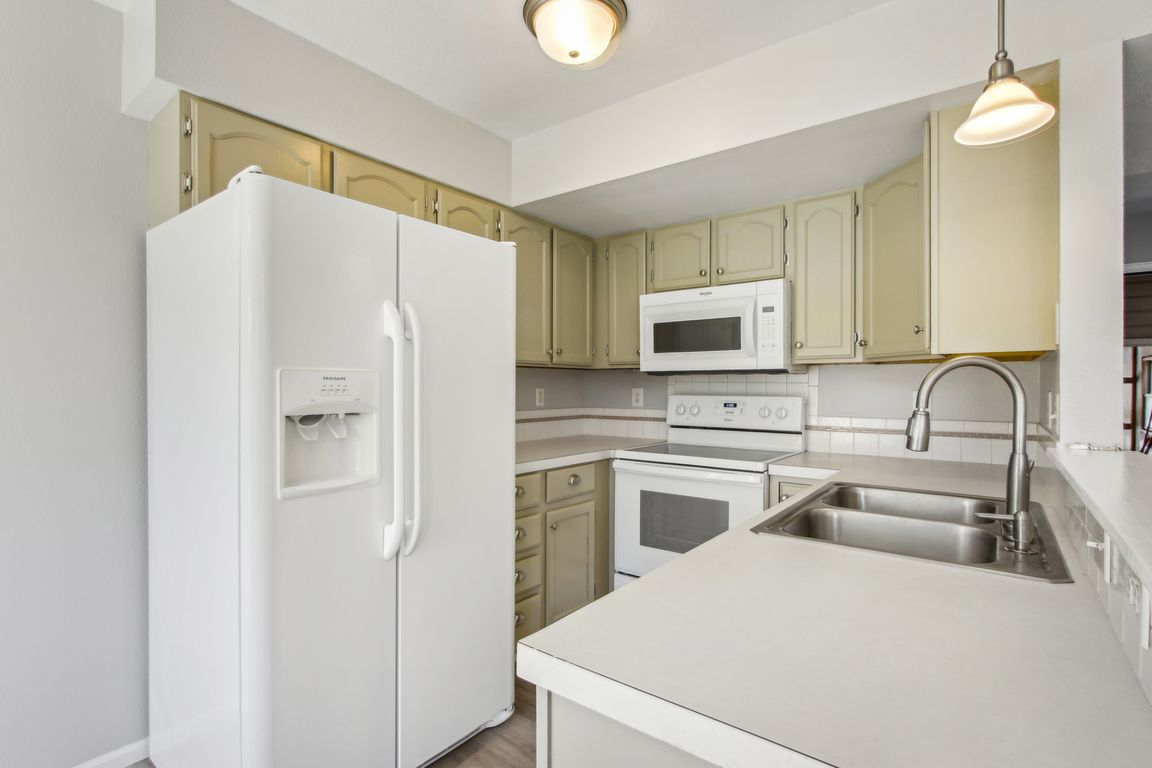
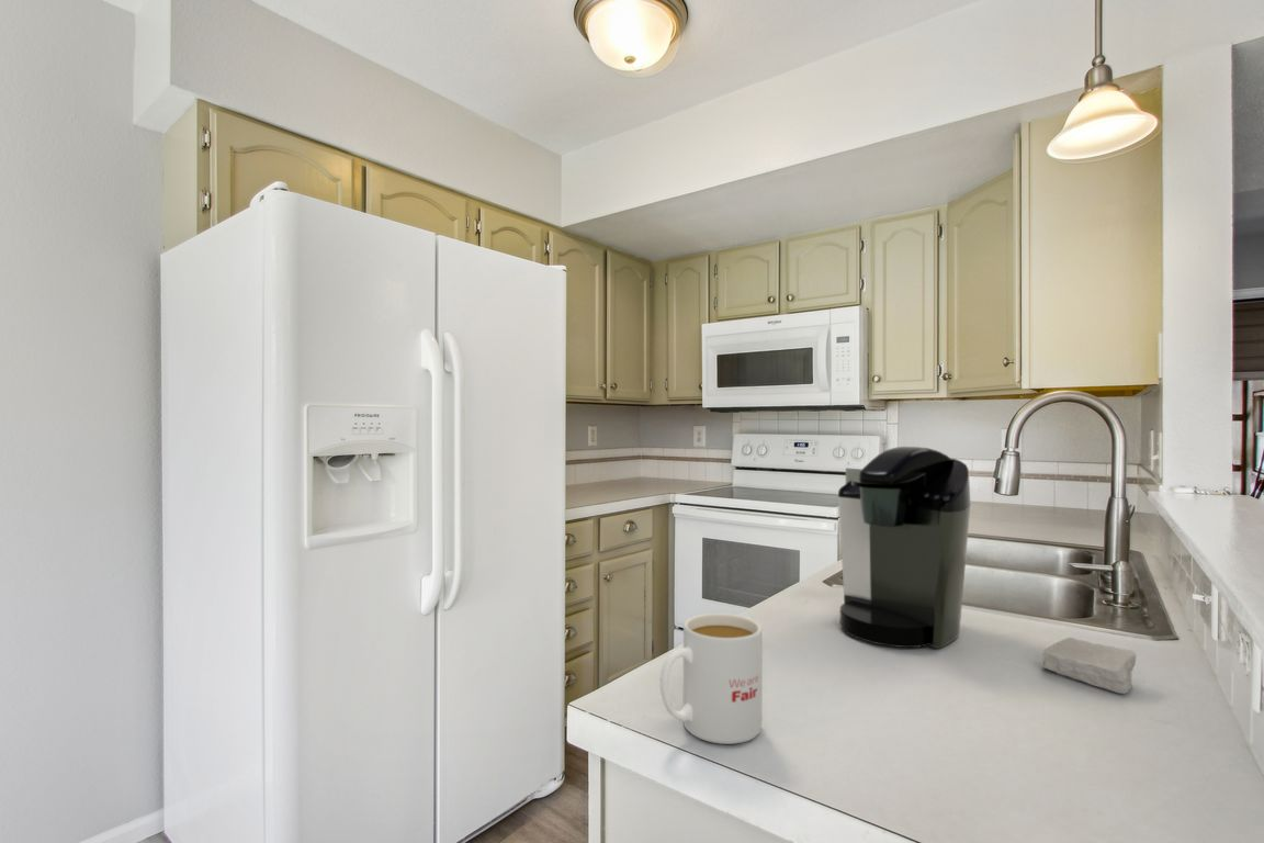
+ coffee maker (874, 531)
+ mug (709, 677)
+ soap bar (1087, 660)
